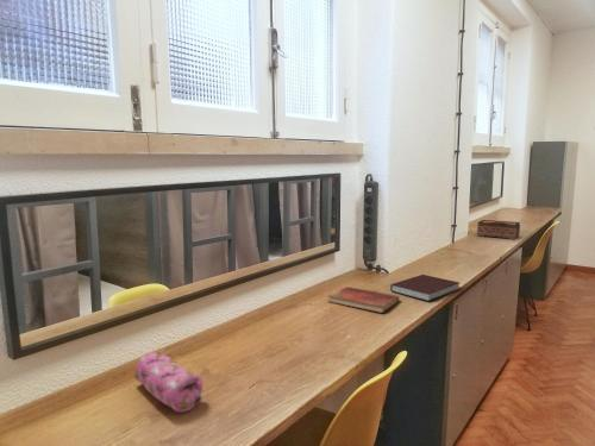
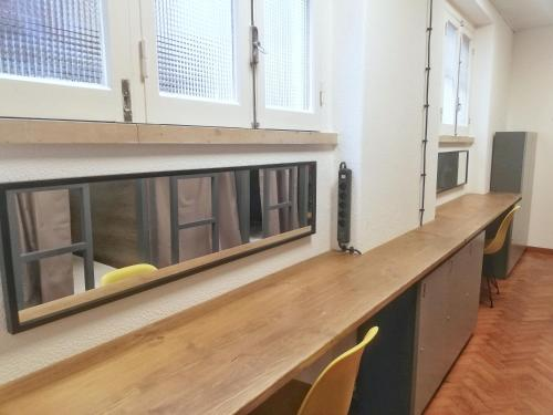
- tissue box (497, 228)
- pencil case (167, 378)
- diary (363, 299)
- notebook (425, 287)
